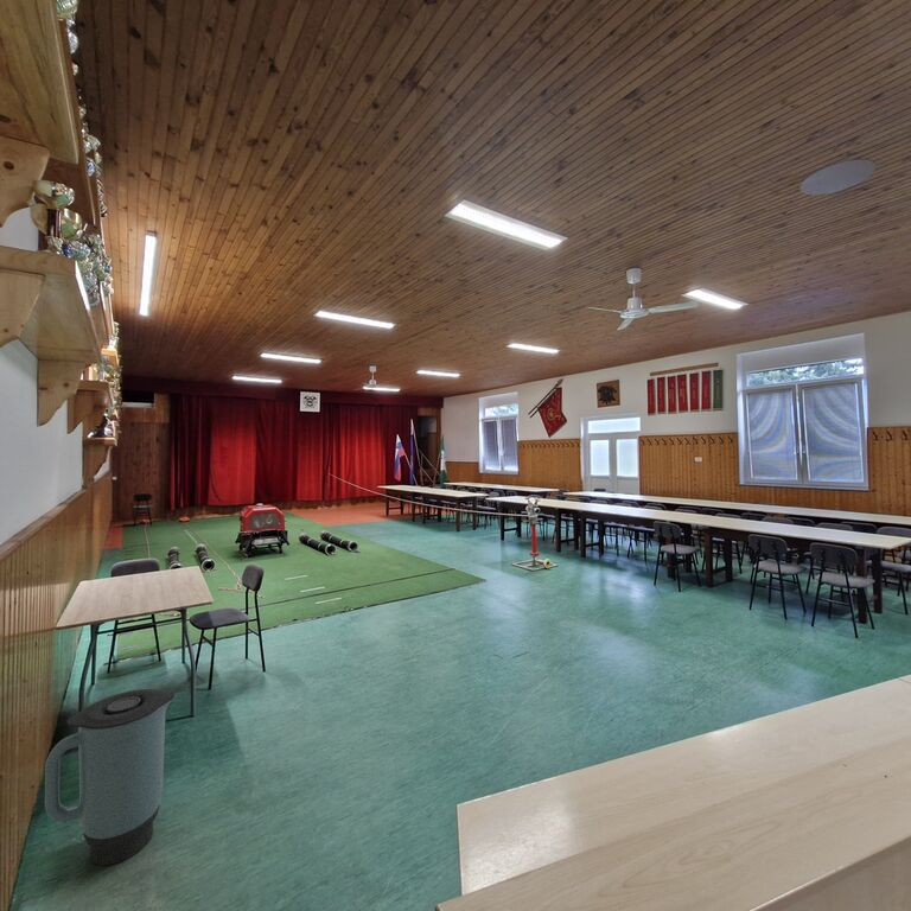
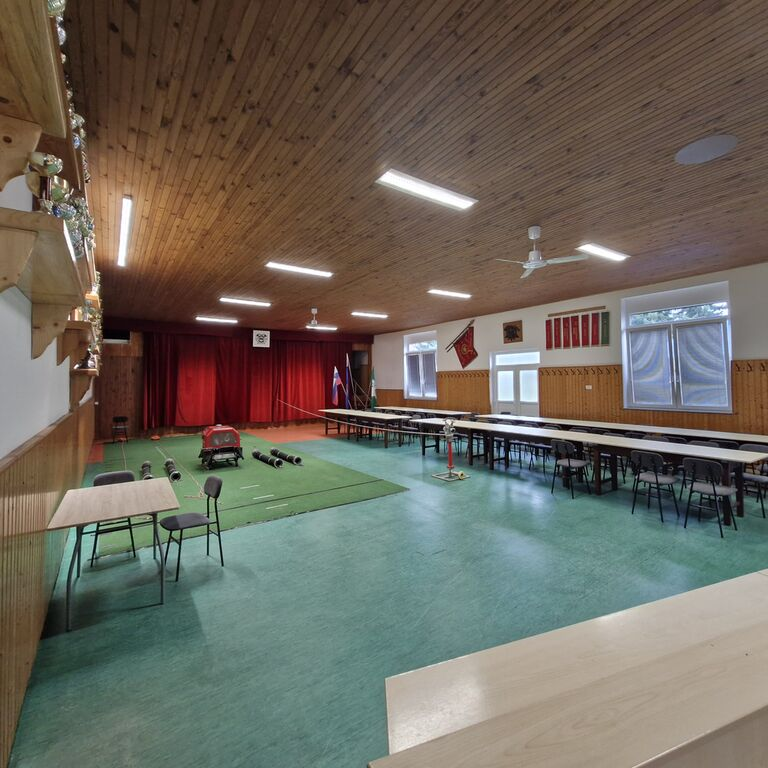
- trash can (114, 776)
